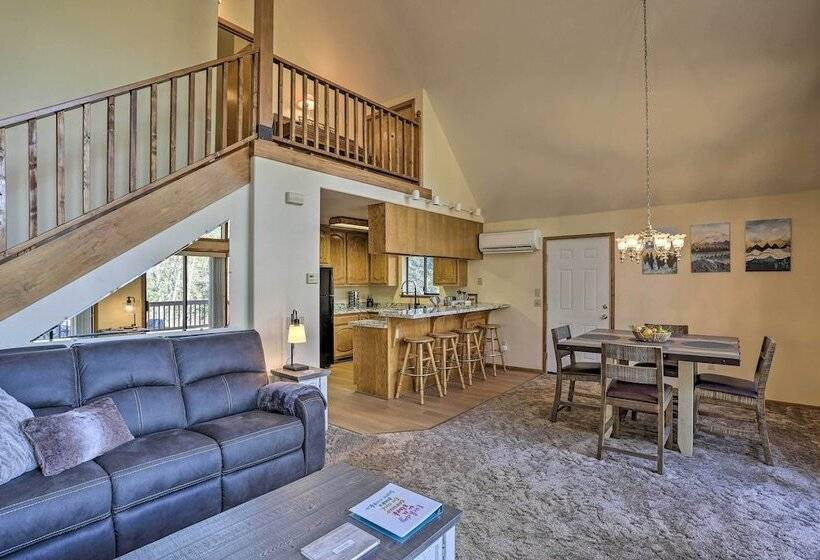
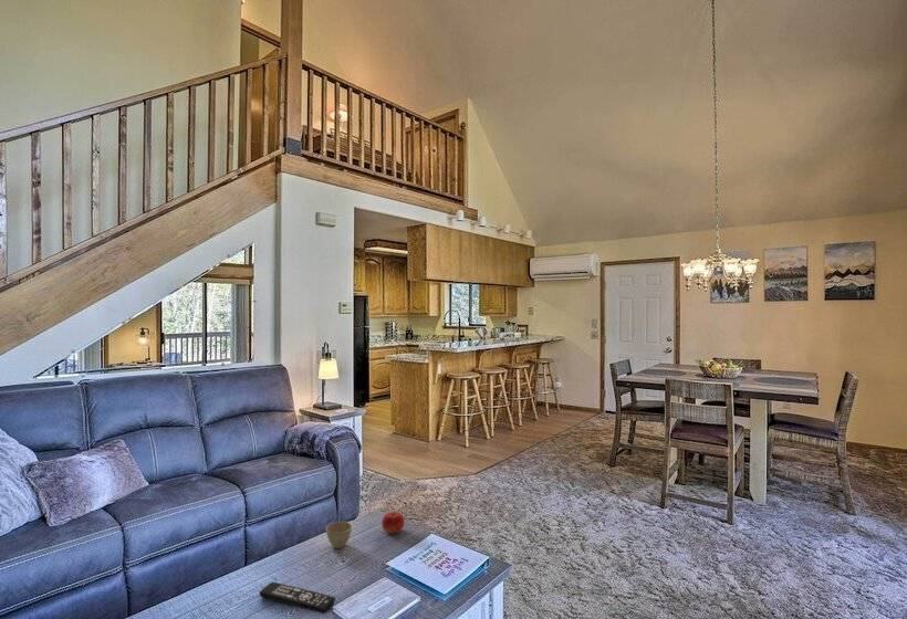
+ fruit (393, 521)
+ remote control (296, 597)
+ flower pot (338, 536)
